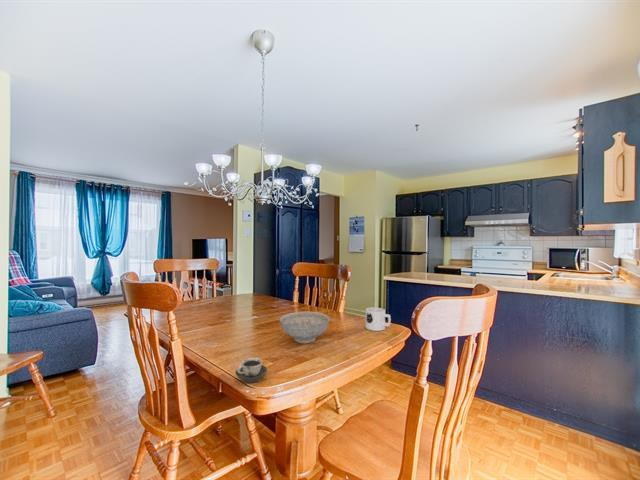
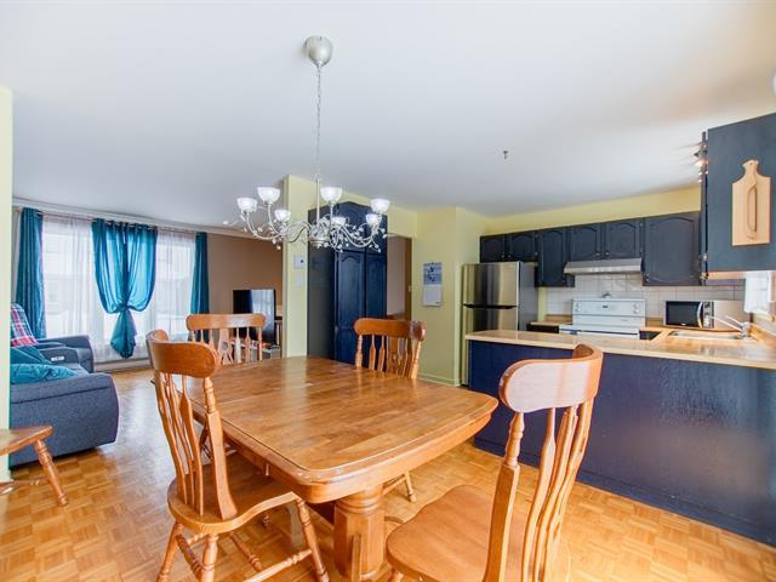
- mug (377, 318)
- decorative bowl (304, 328)
- cup (251, 369)
